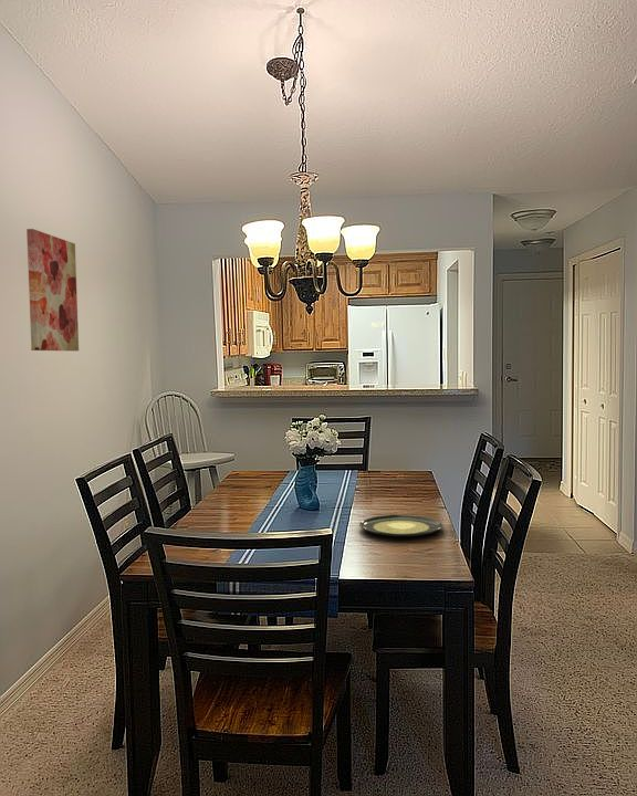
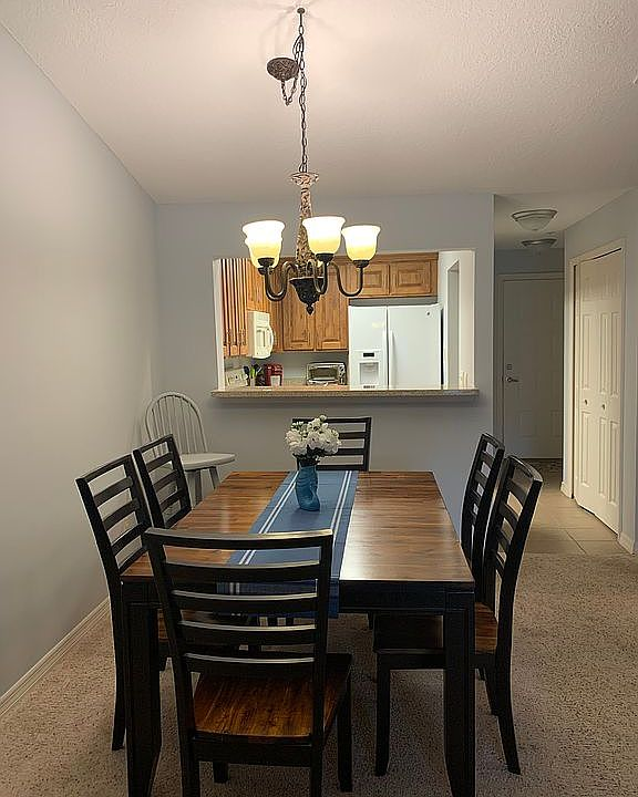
- wall art (54, 293)
- plate (400, 526)
